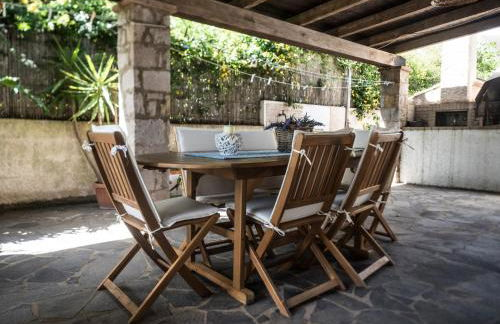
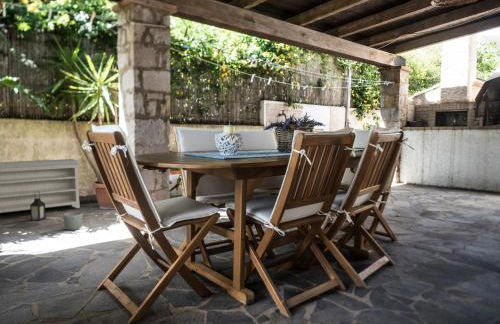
+ bench (33, 186)
+ planter (73, 221)
+ lantern (37, 205)
